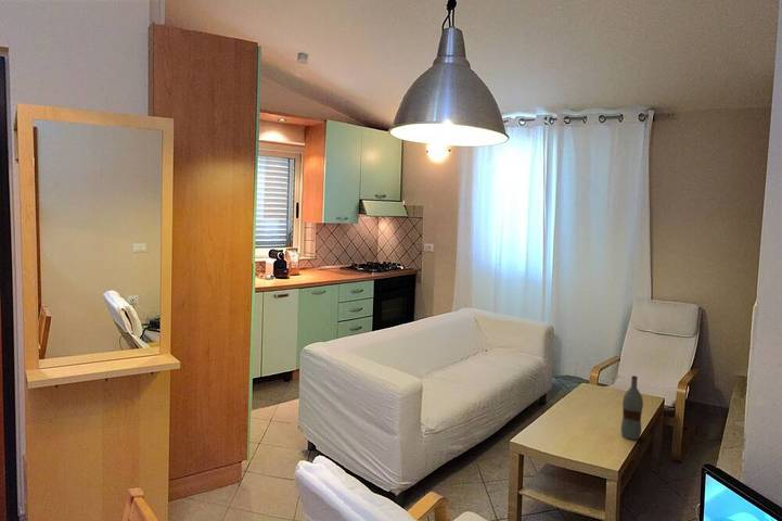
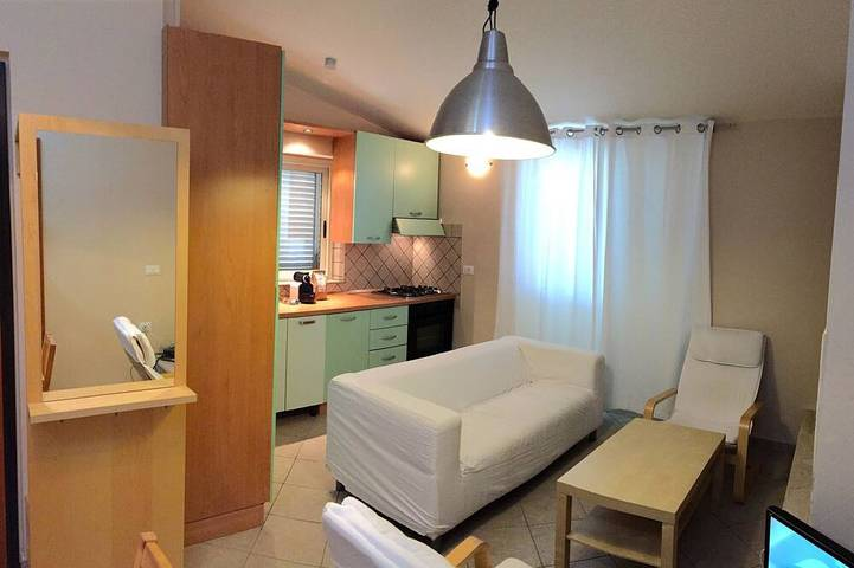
- bottle (632, 406)
